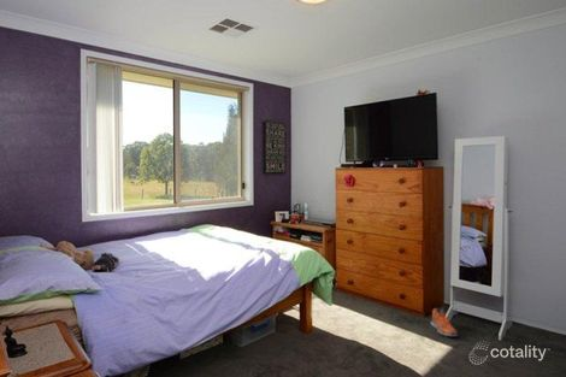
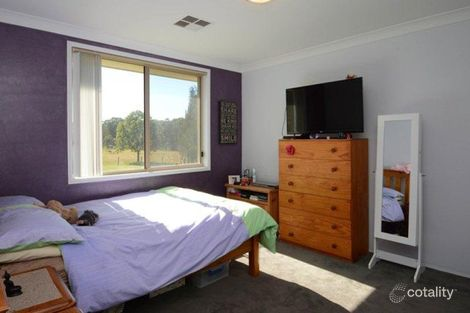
- sneaker (442, 319)
